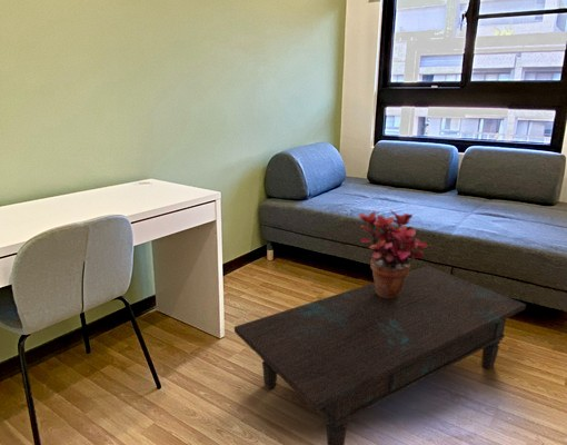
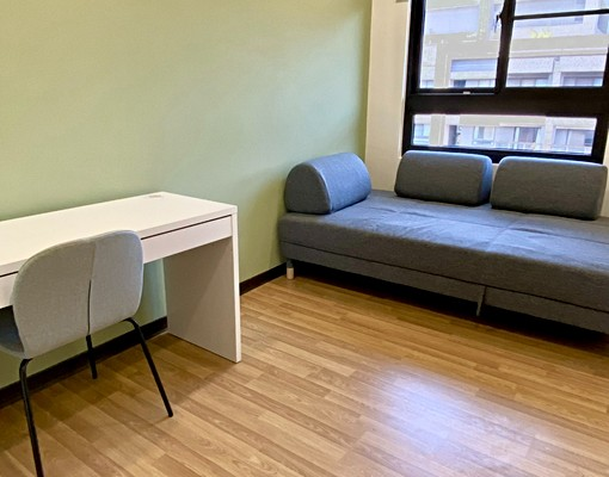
- coffee table (385, 345)
- potted plant (391, 256)
